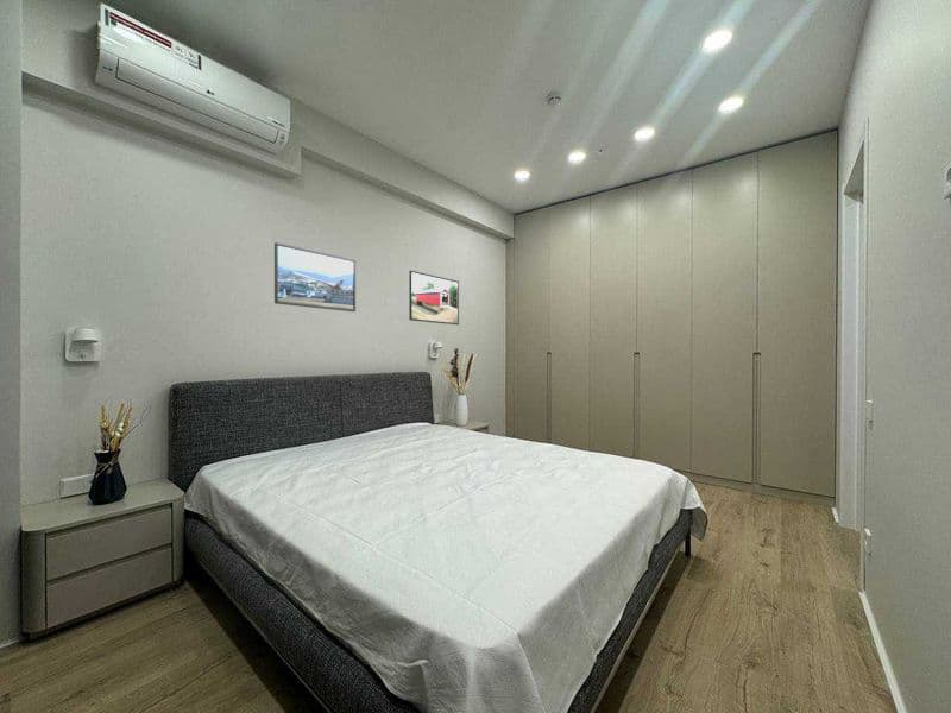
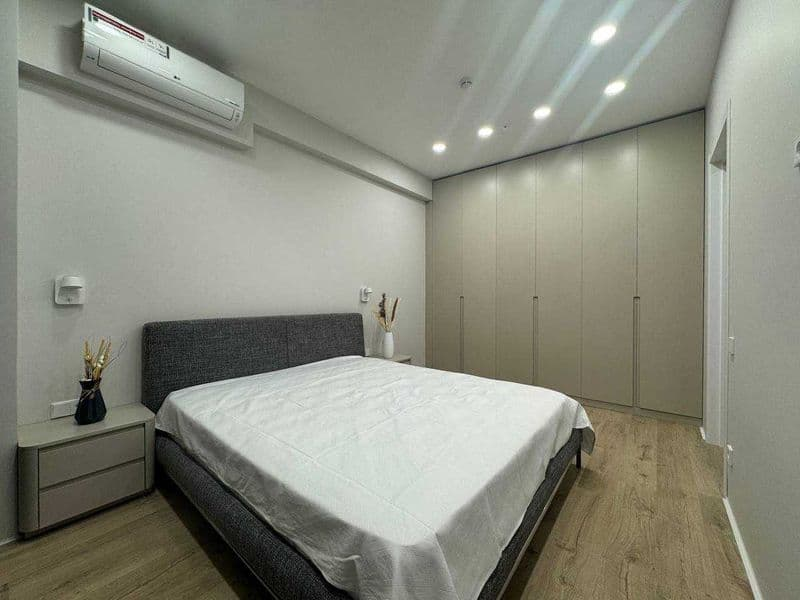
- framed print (435, 299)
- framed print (317, 279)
